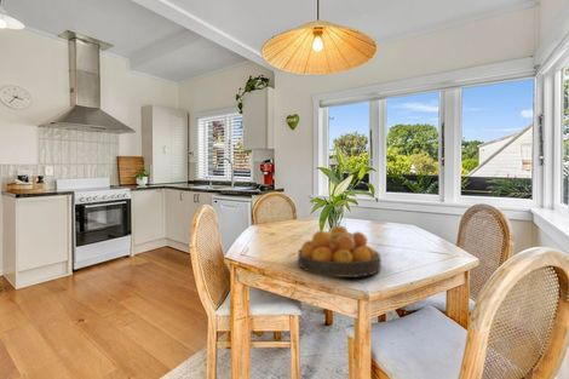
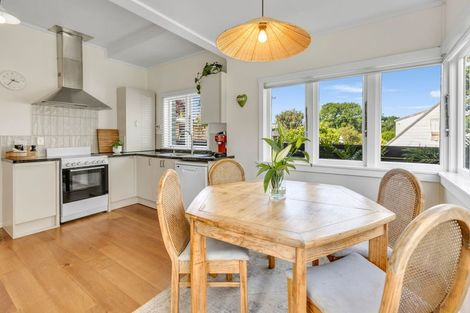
- fruit bowl (338, 246)
